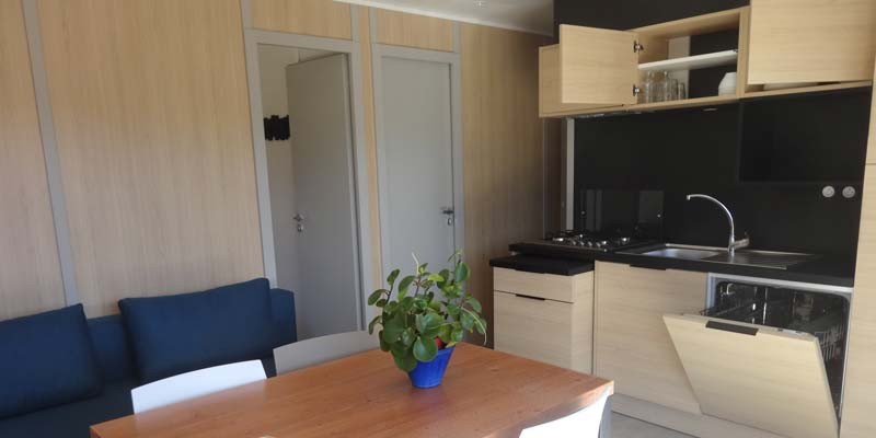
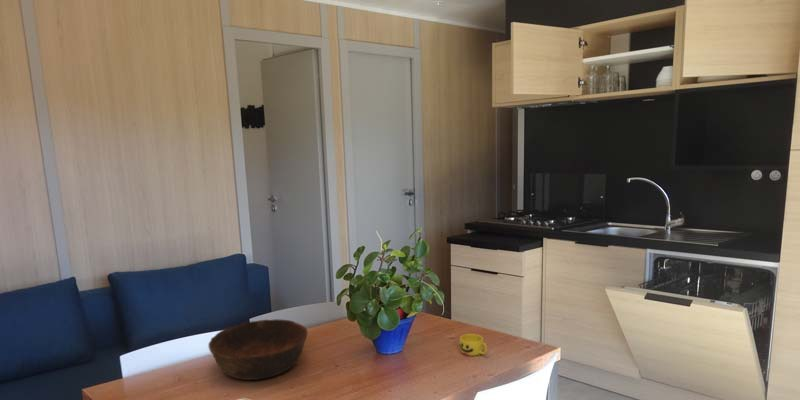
+ bowl (260, 351)
+ cup (474, 345)
